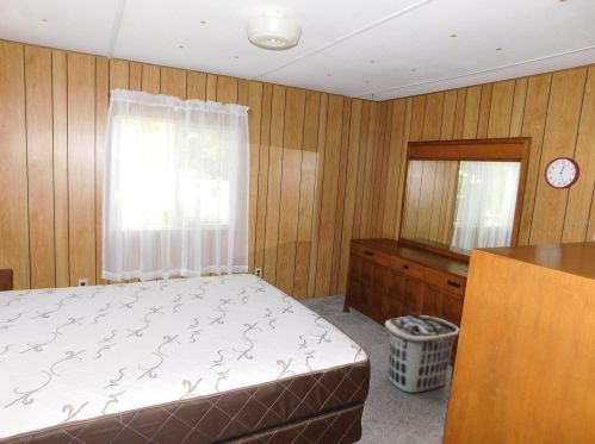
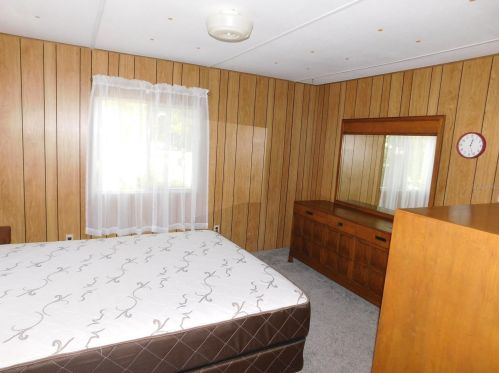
- clothes hamper (420, 348)
